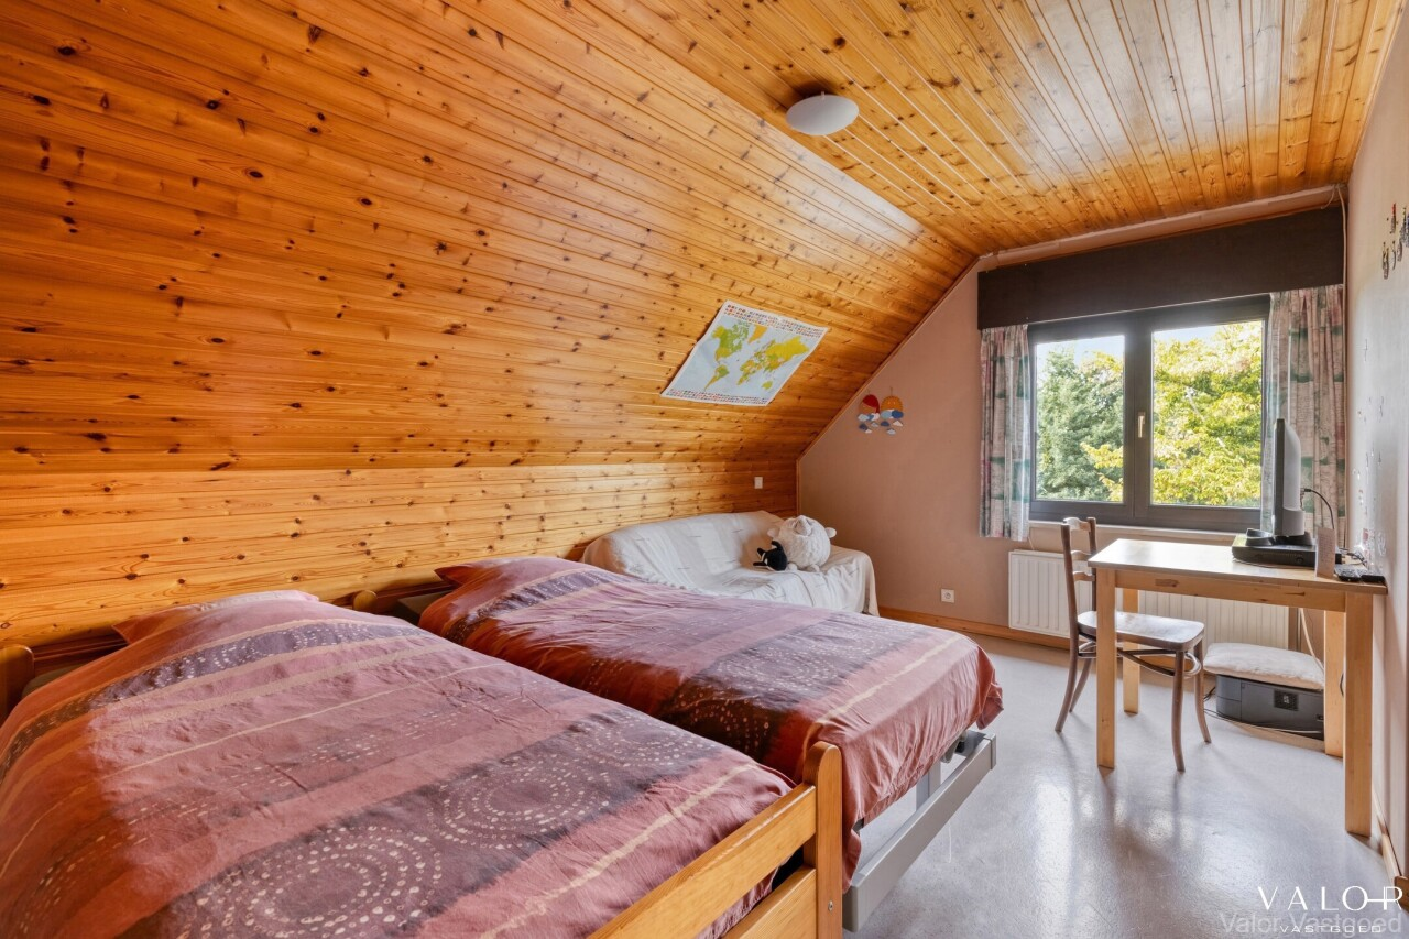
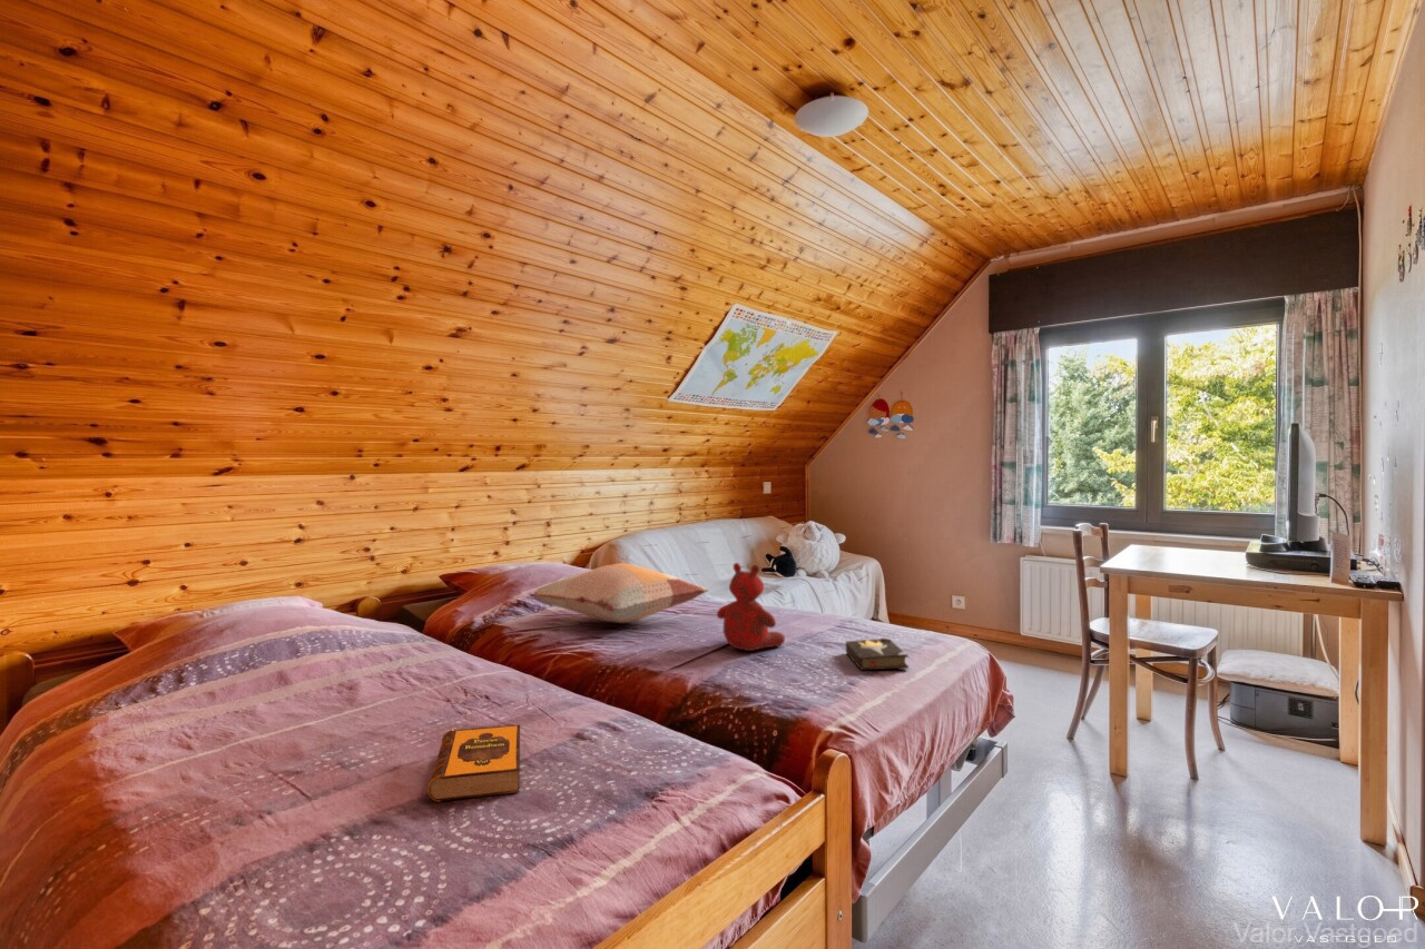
+ hardback book (478, 759)
+ teddy bear (753, 604)
+ hardback book (875, 652)
+ decorative pillow (620, 592)
